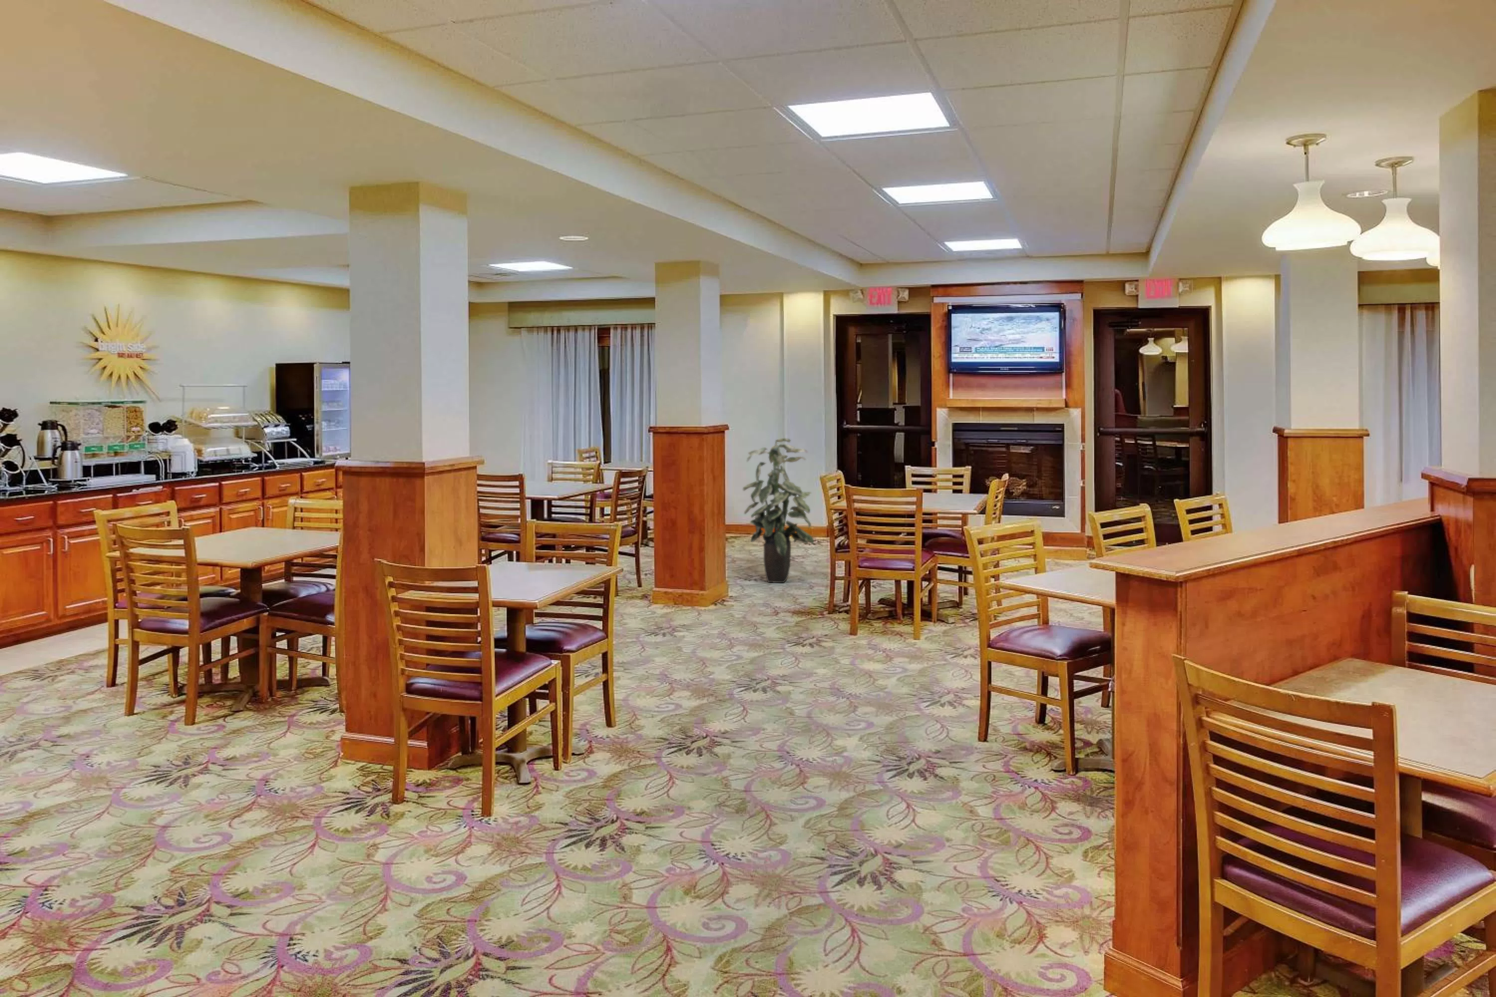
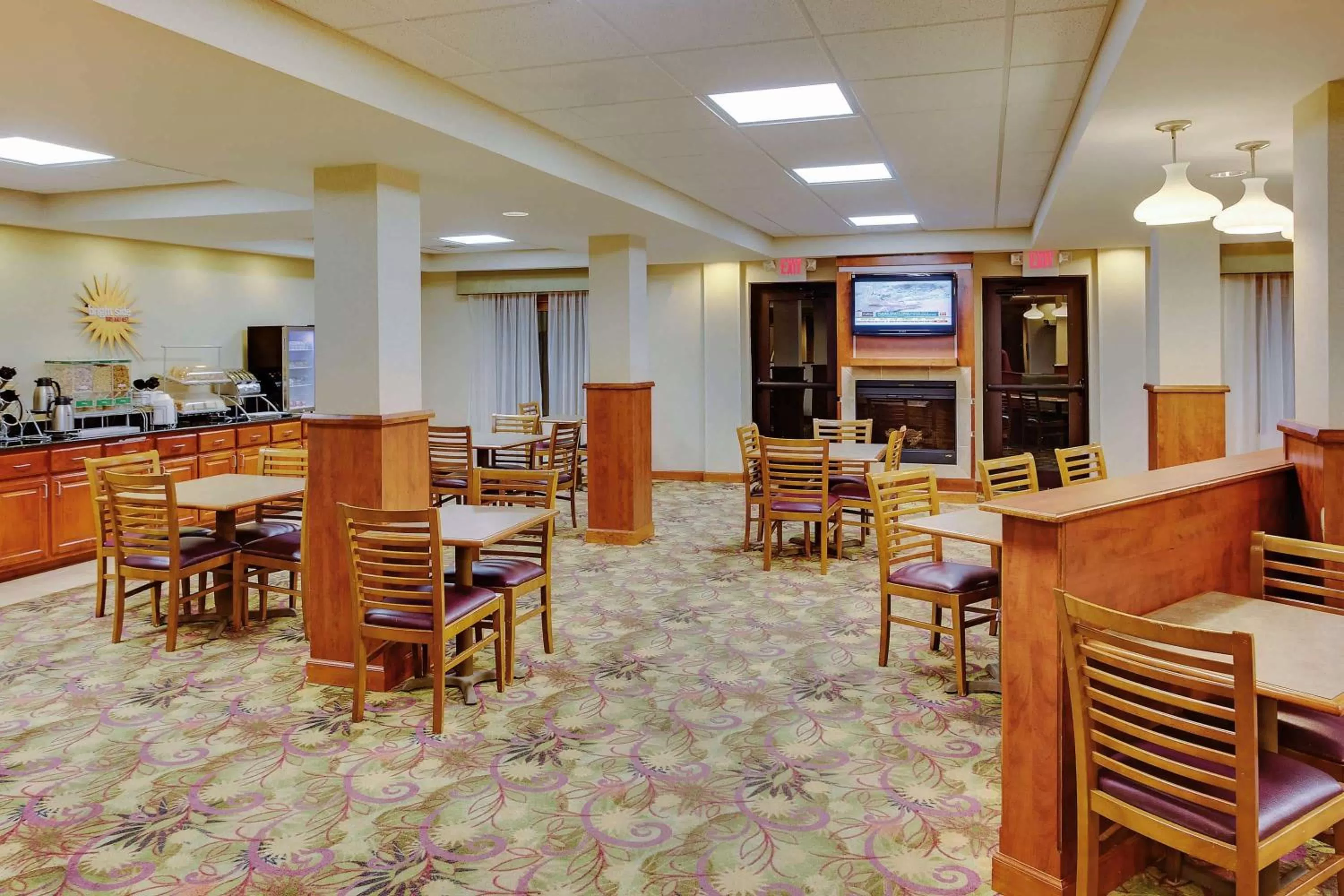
- indoor plant (780, 511)
